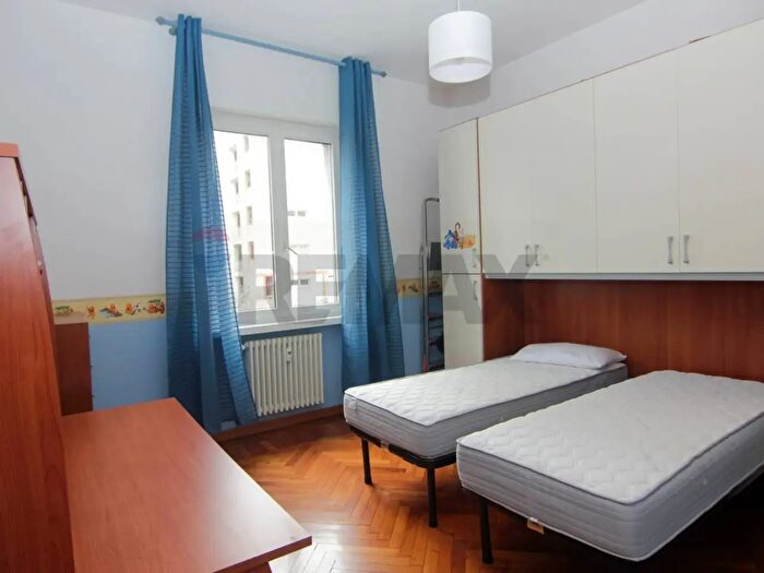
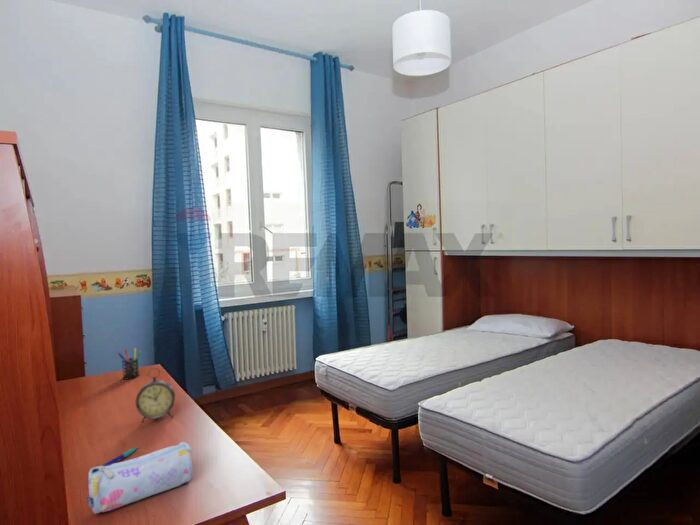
+ pen holder (131, 362)
+ alarm clock (155, 393)
+ pen (118, 458)
+ pencil case (142, 474)
